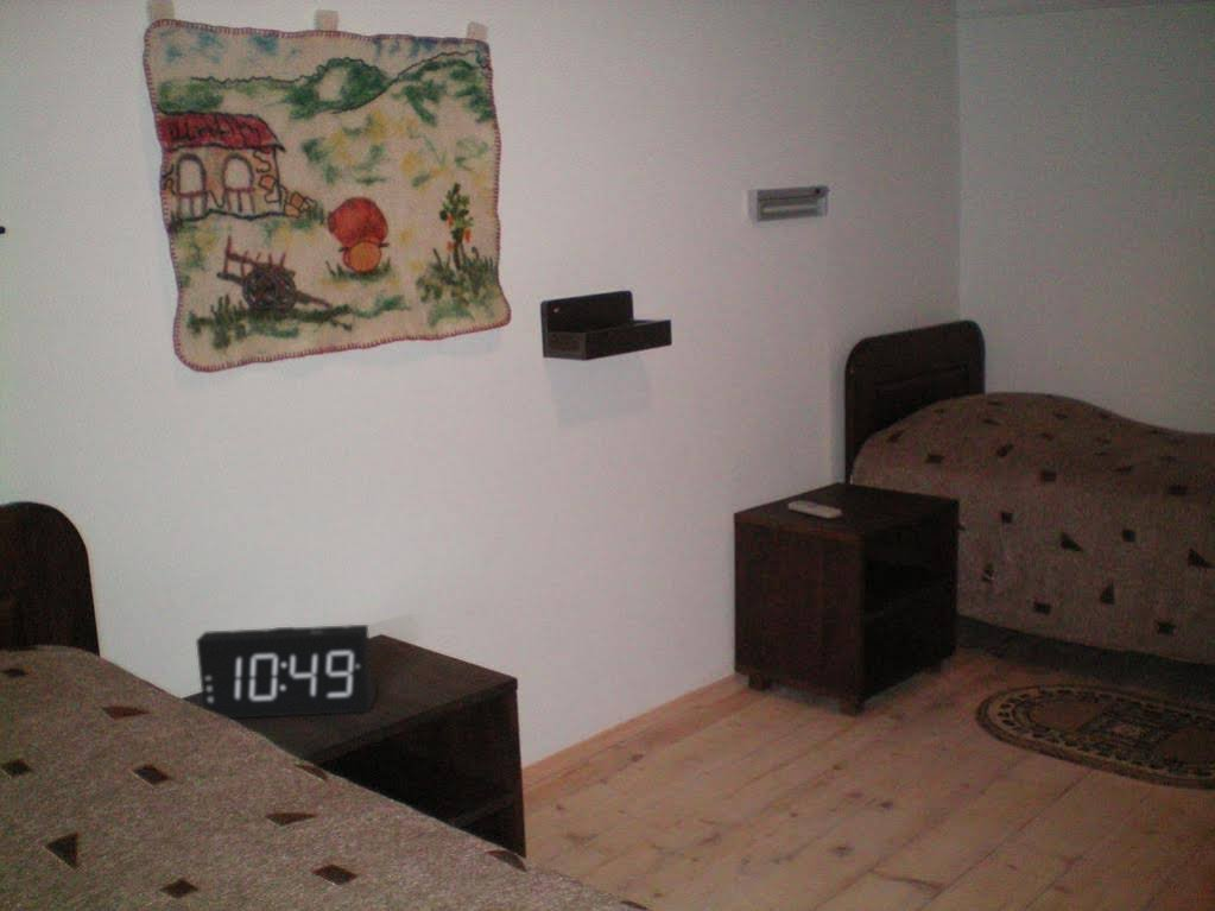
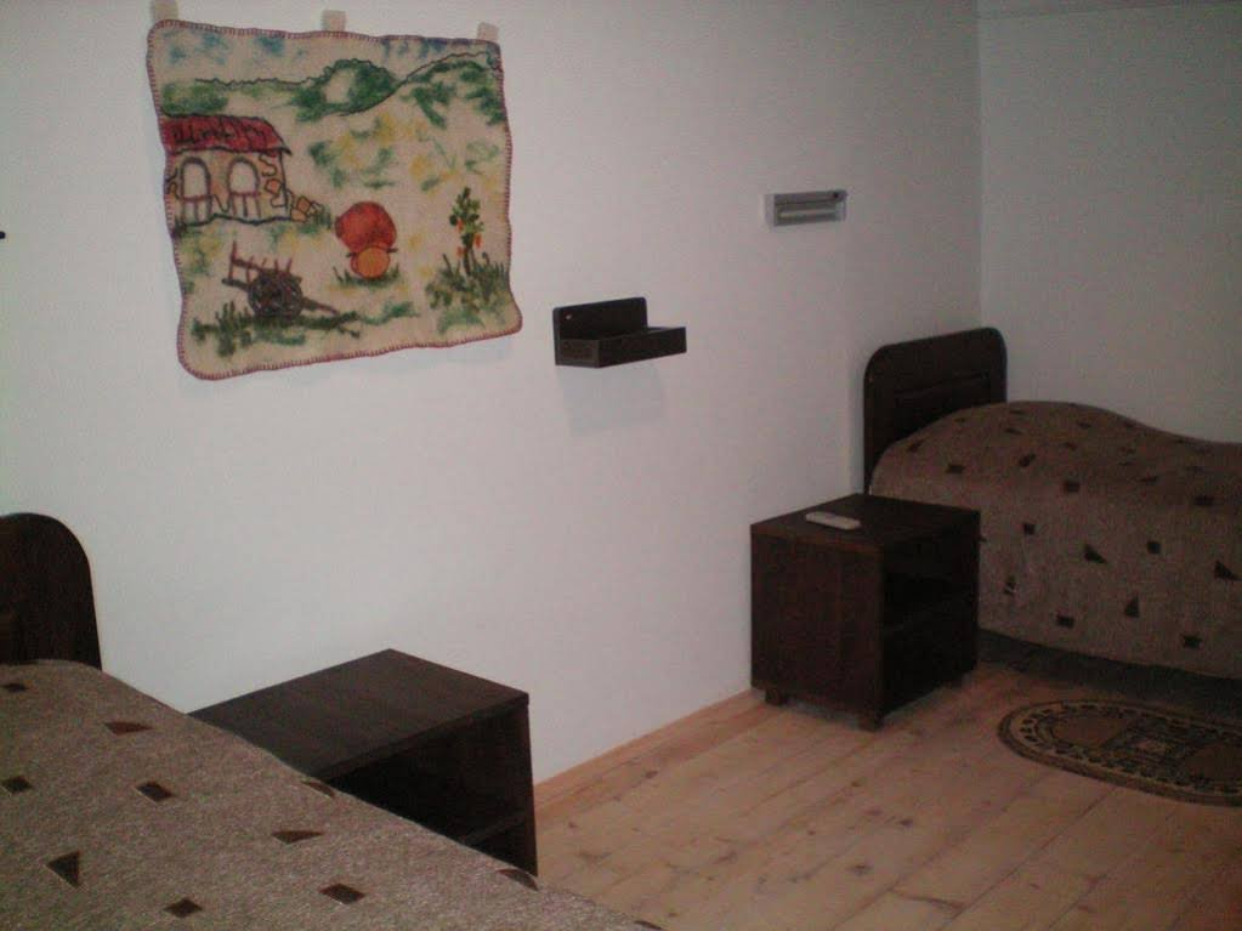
- alarm clock (287, 668)
